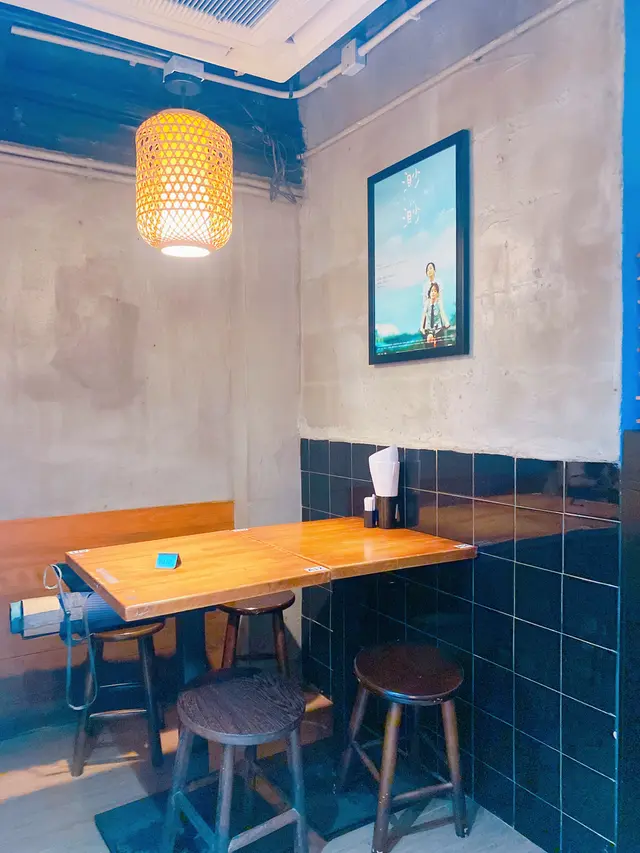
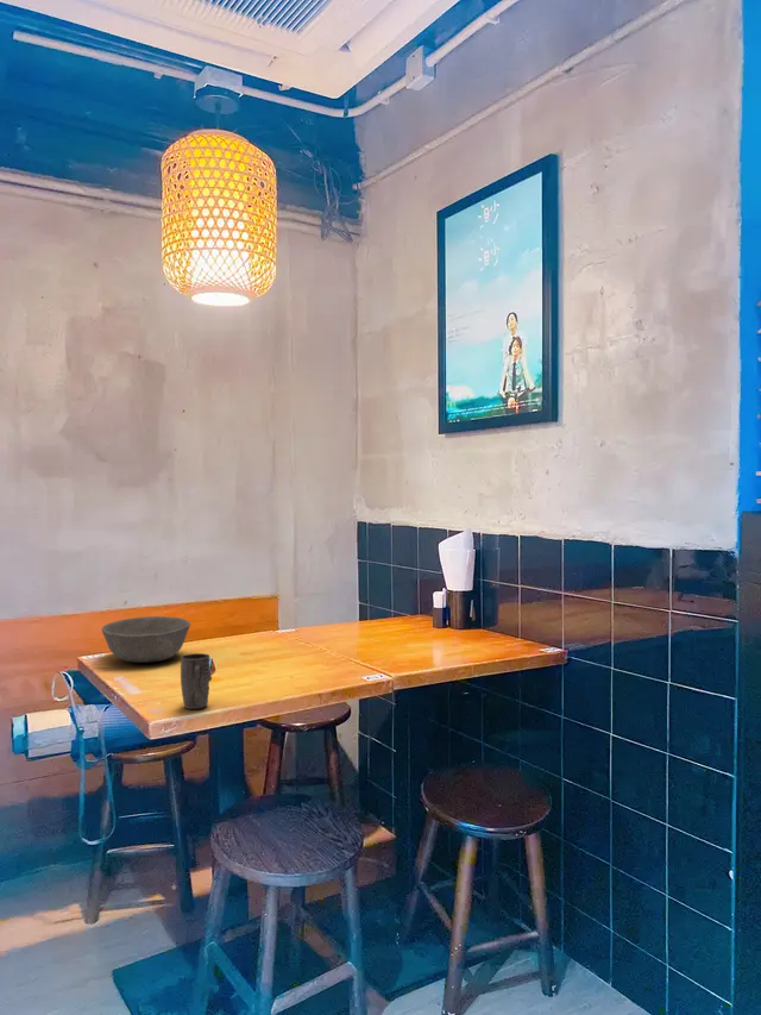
+ mug (195, 679)
+ bowl (146, 641)
